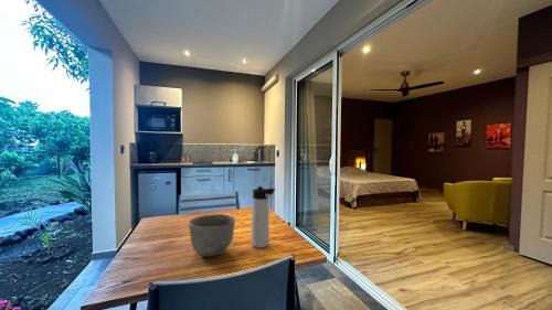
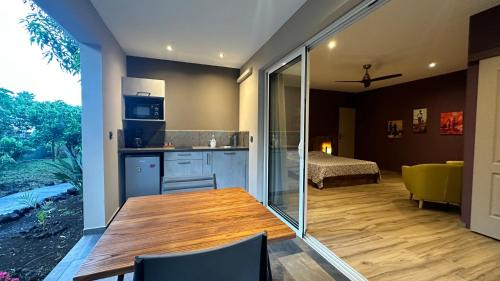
- thermos bottle (263, 216)
- bowl (212, 235)
